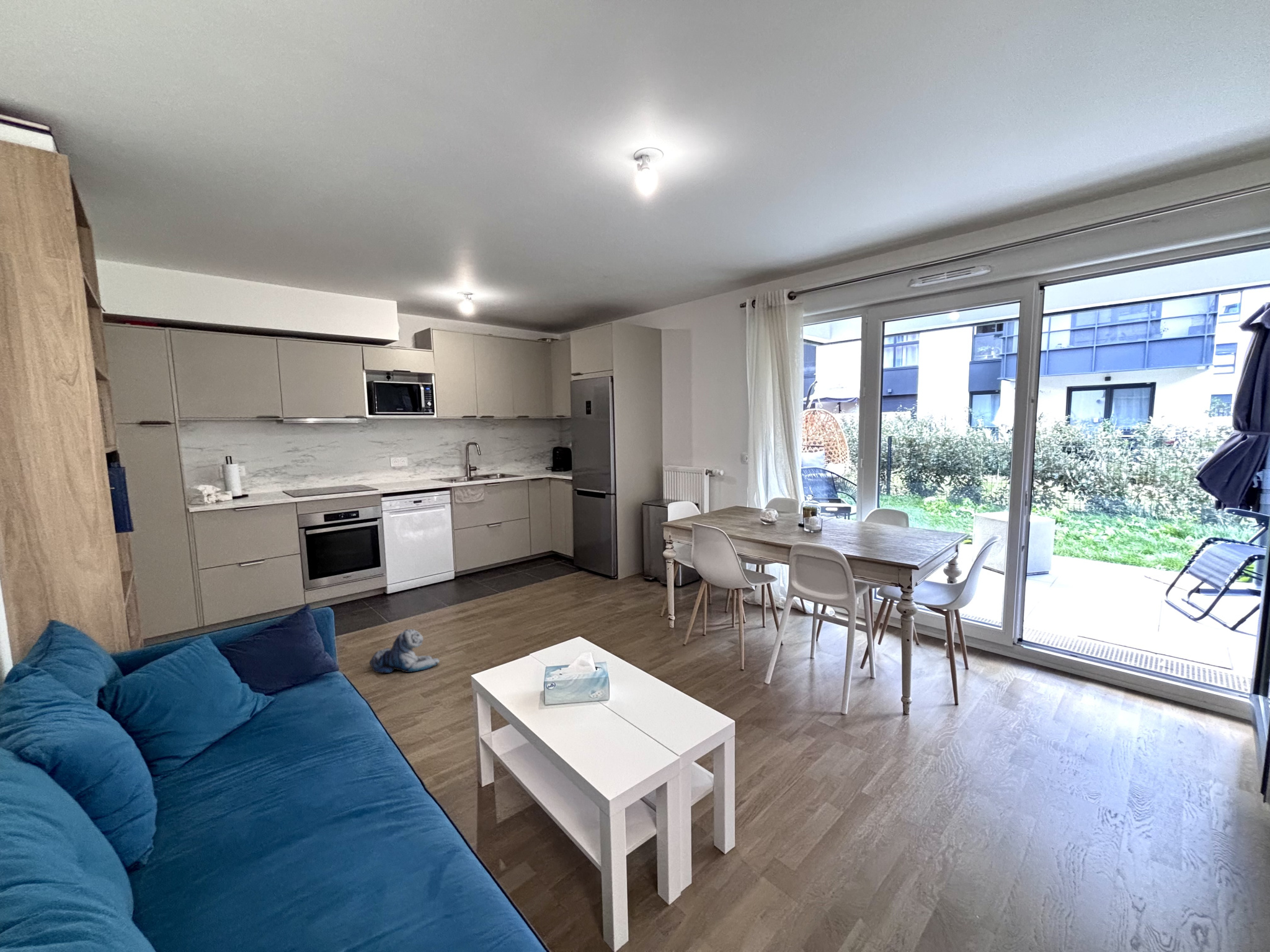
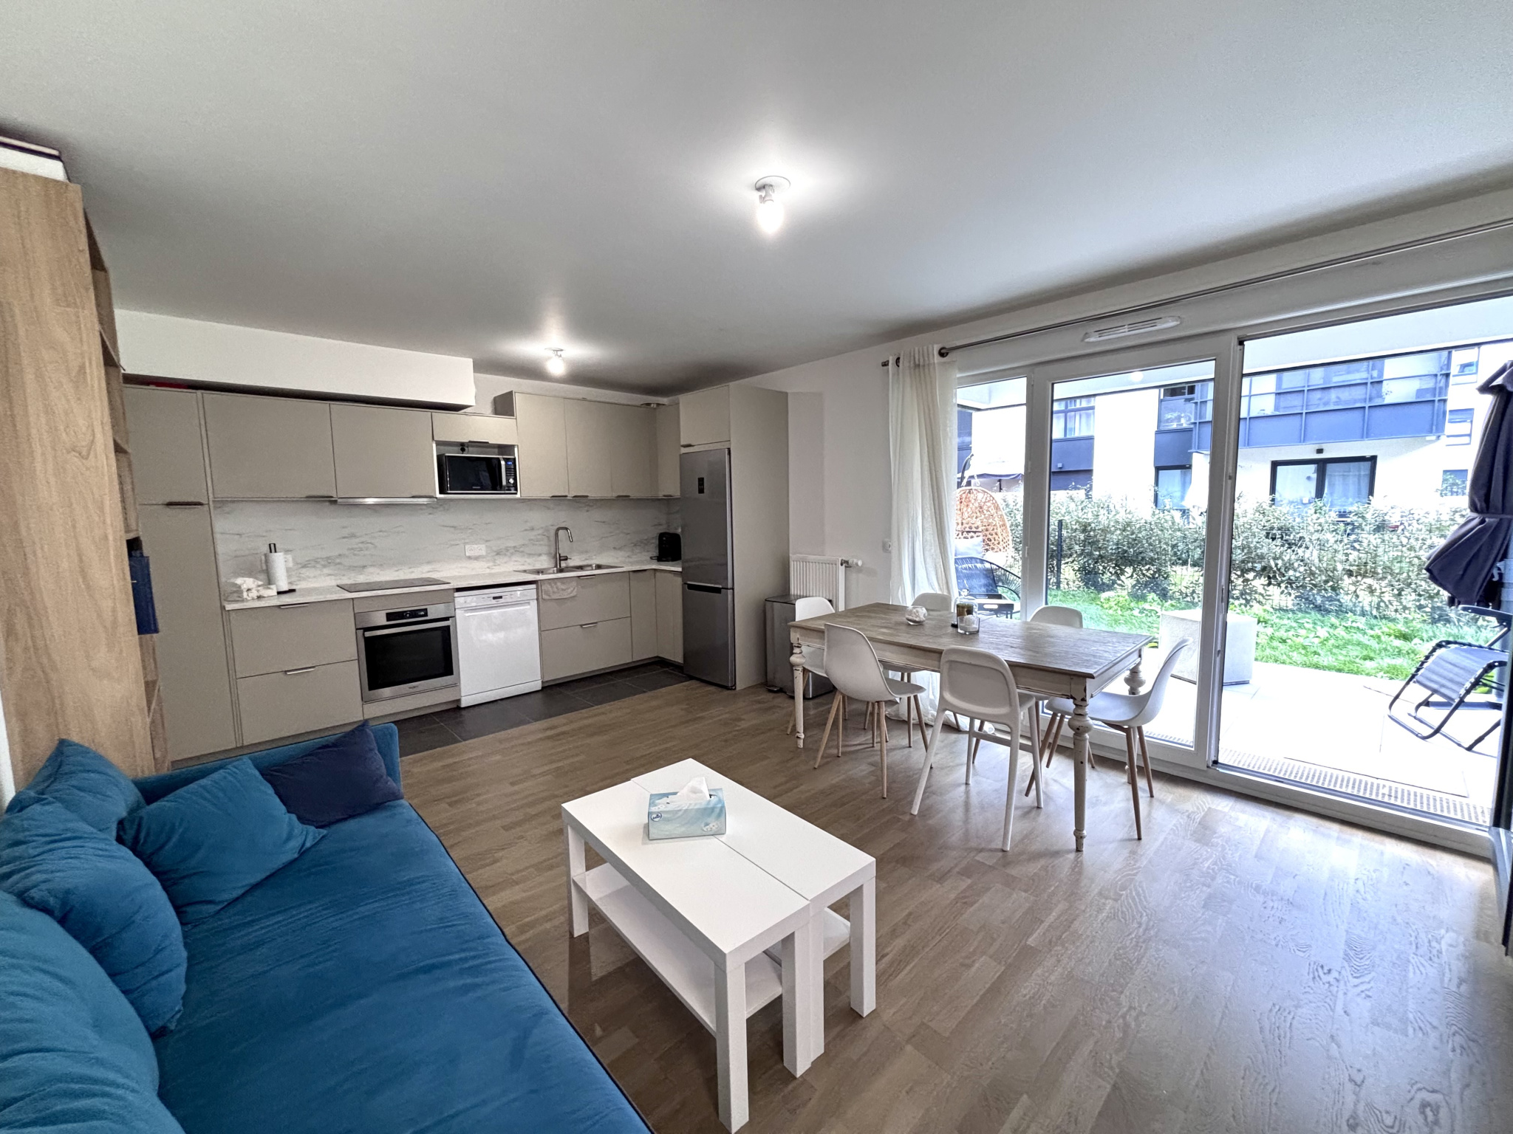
- plush toy (404, 646)
